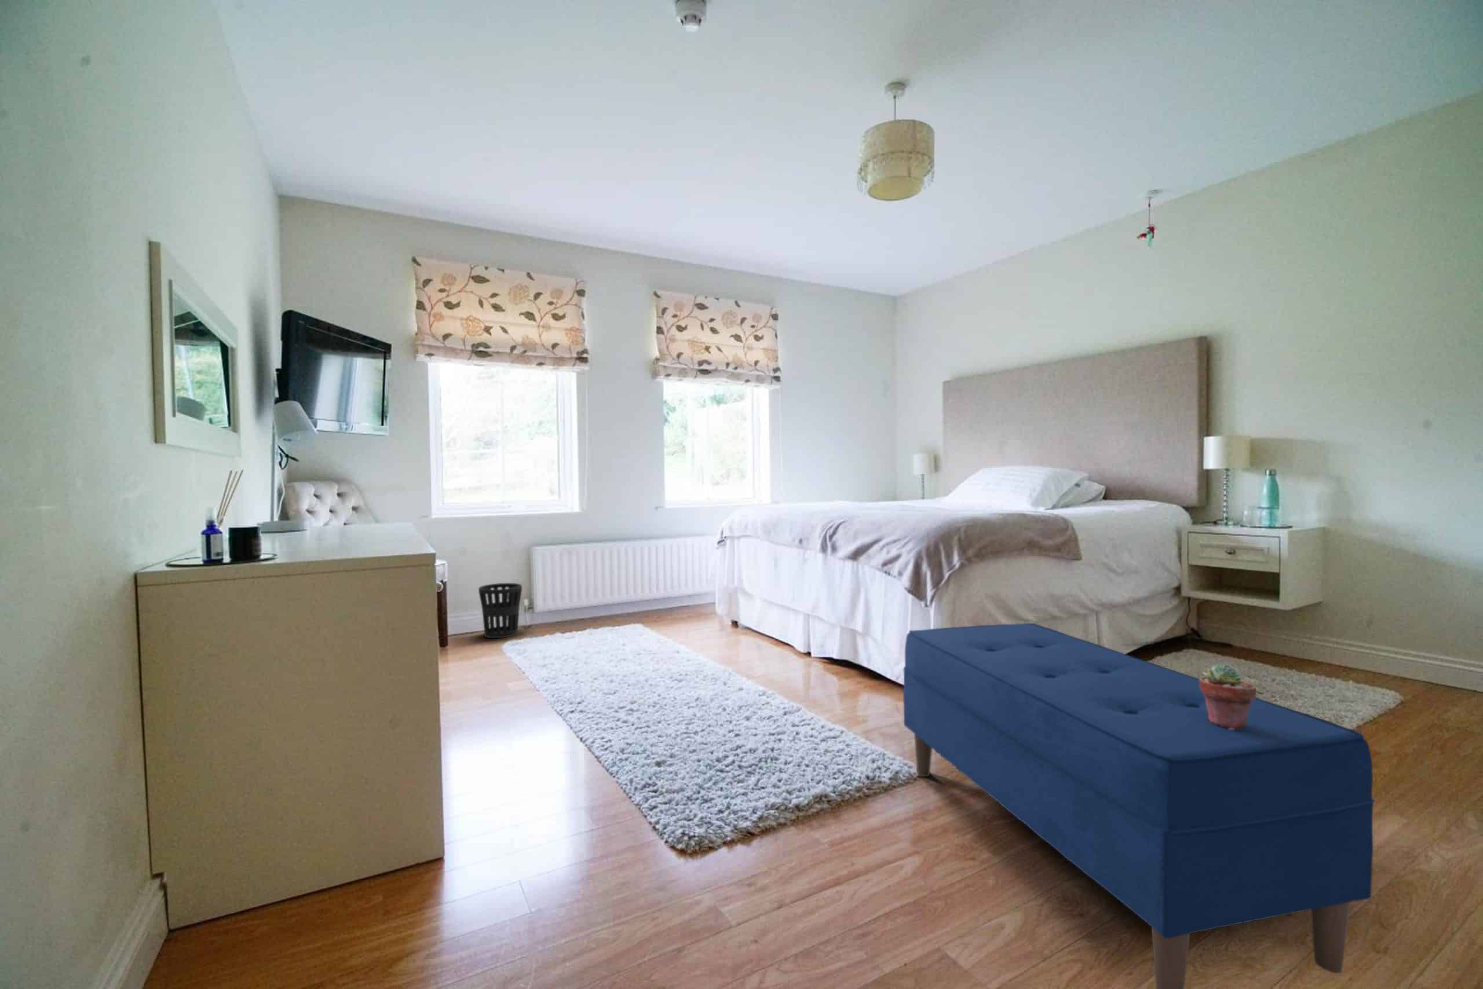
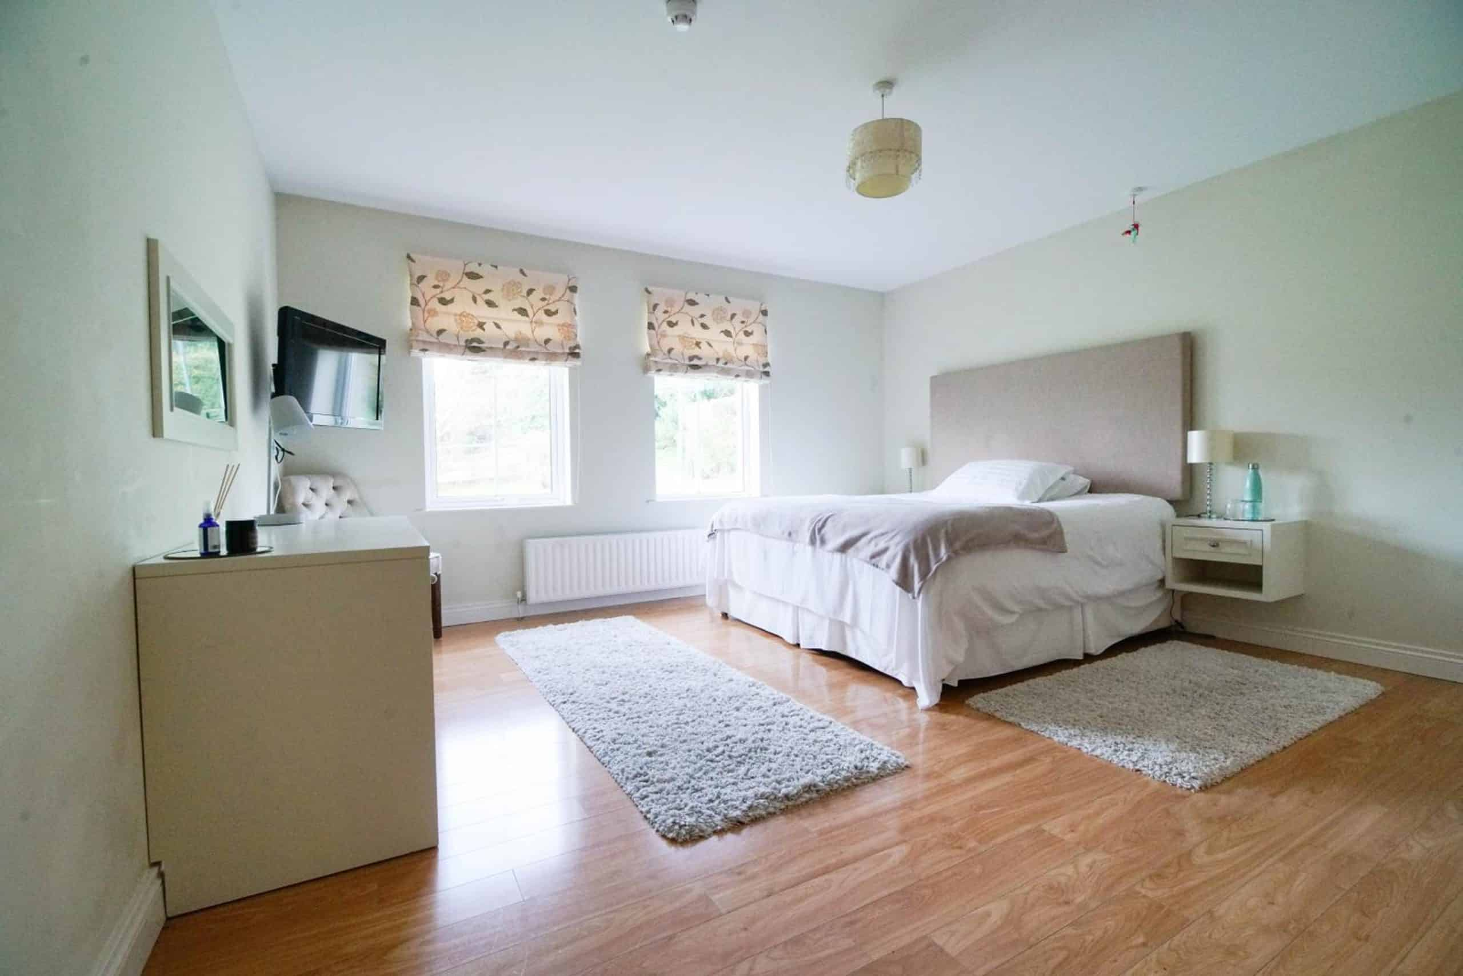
- wastebasket (500, 609)
- potted succulent (1227, 693)
- bench (1077, 757)
